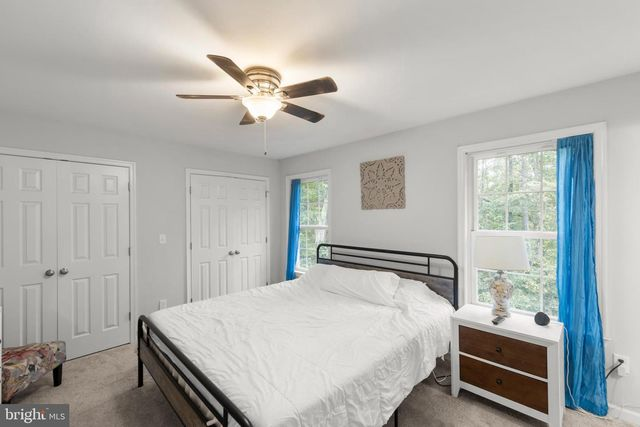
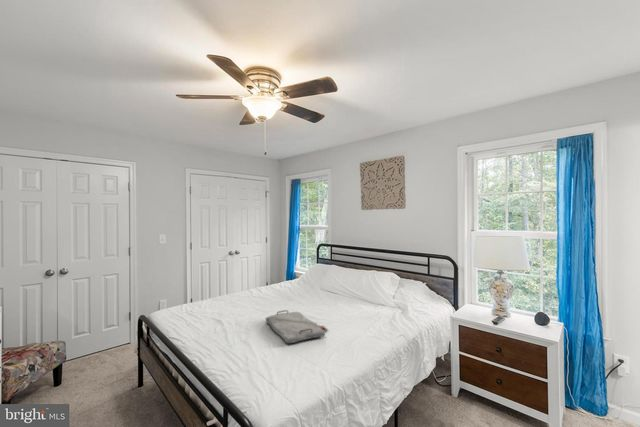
+ serving tray (297, 323)
